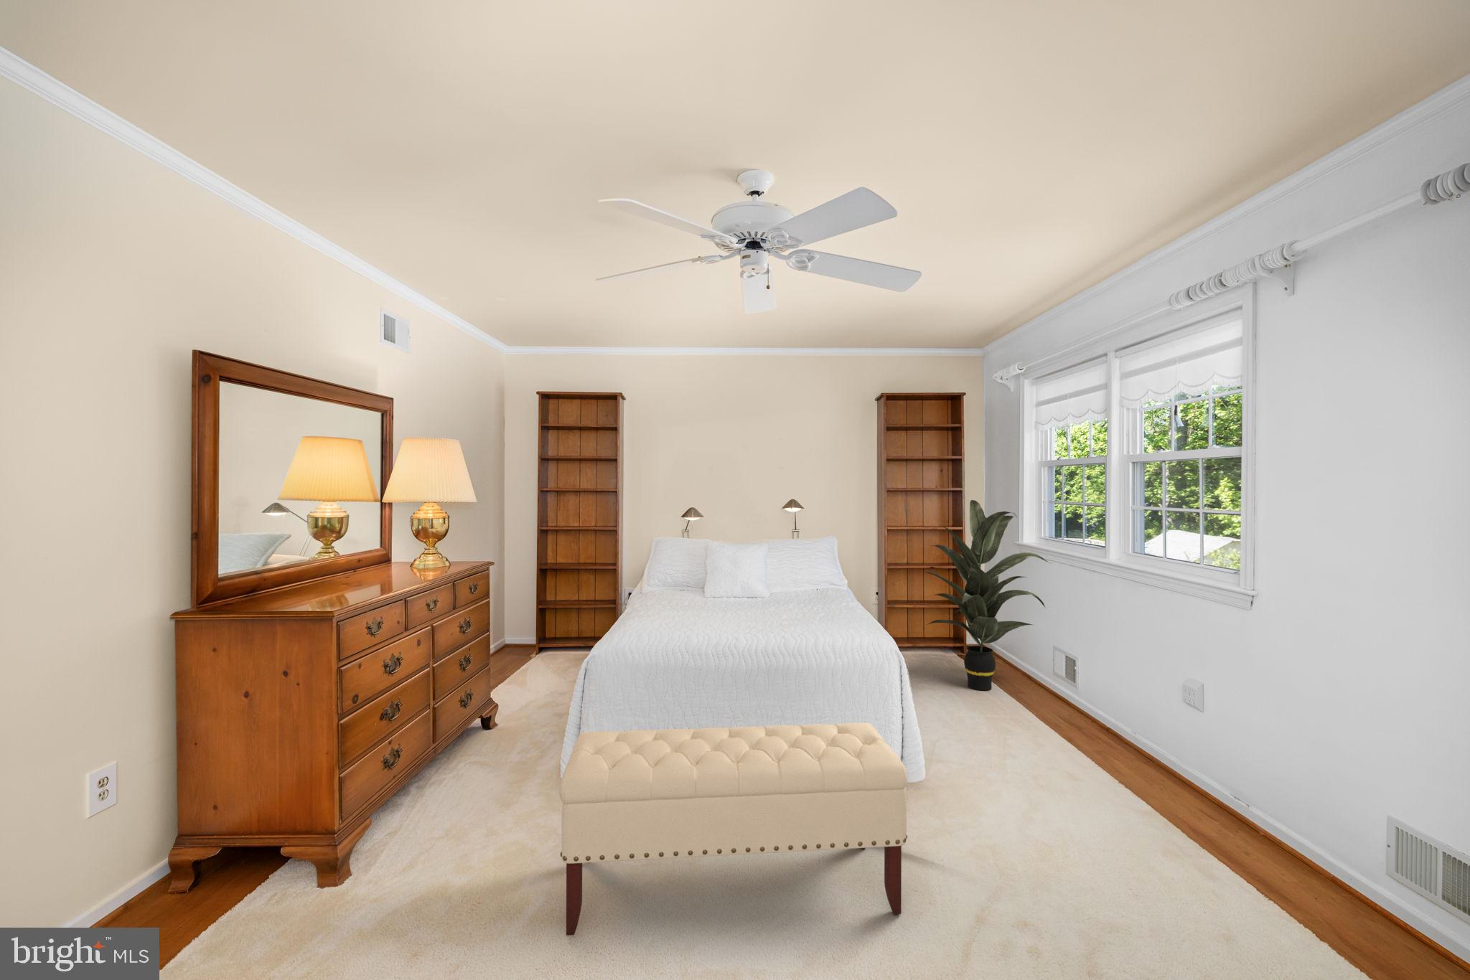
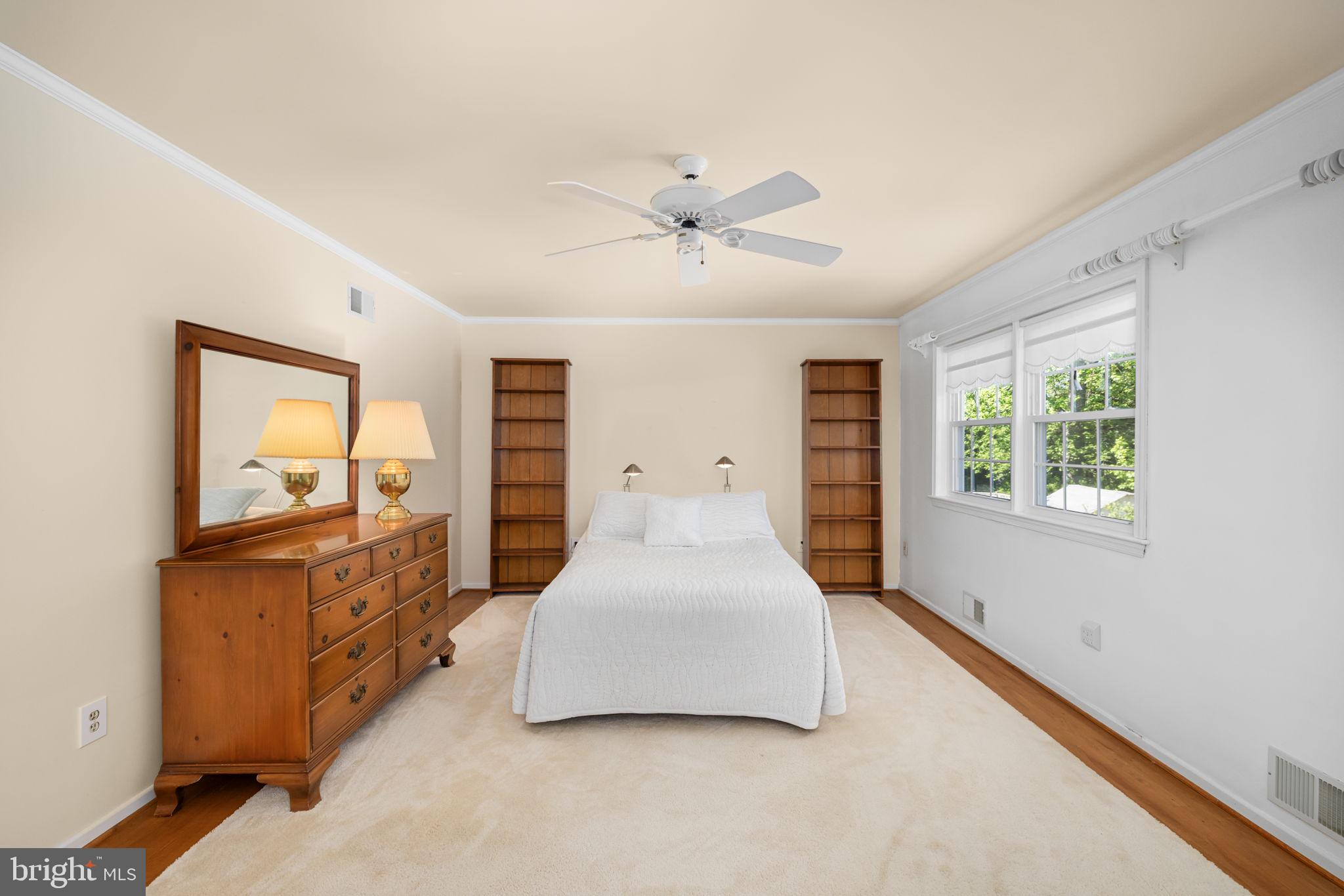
- indoor plant (982, 593)
- bench (732, 815)
